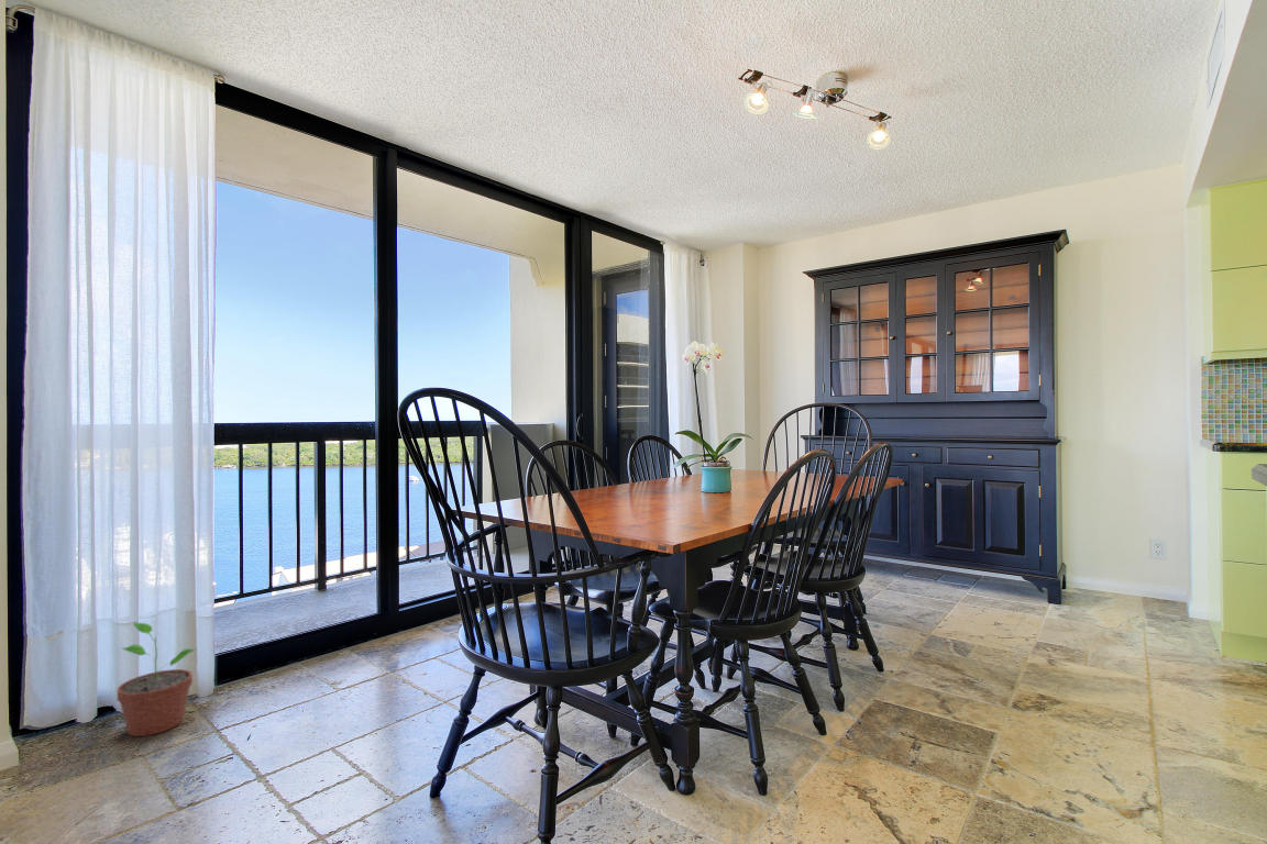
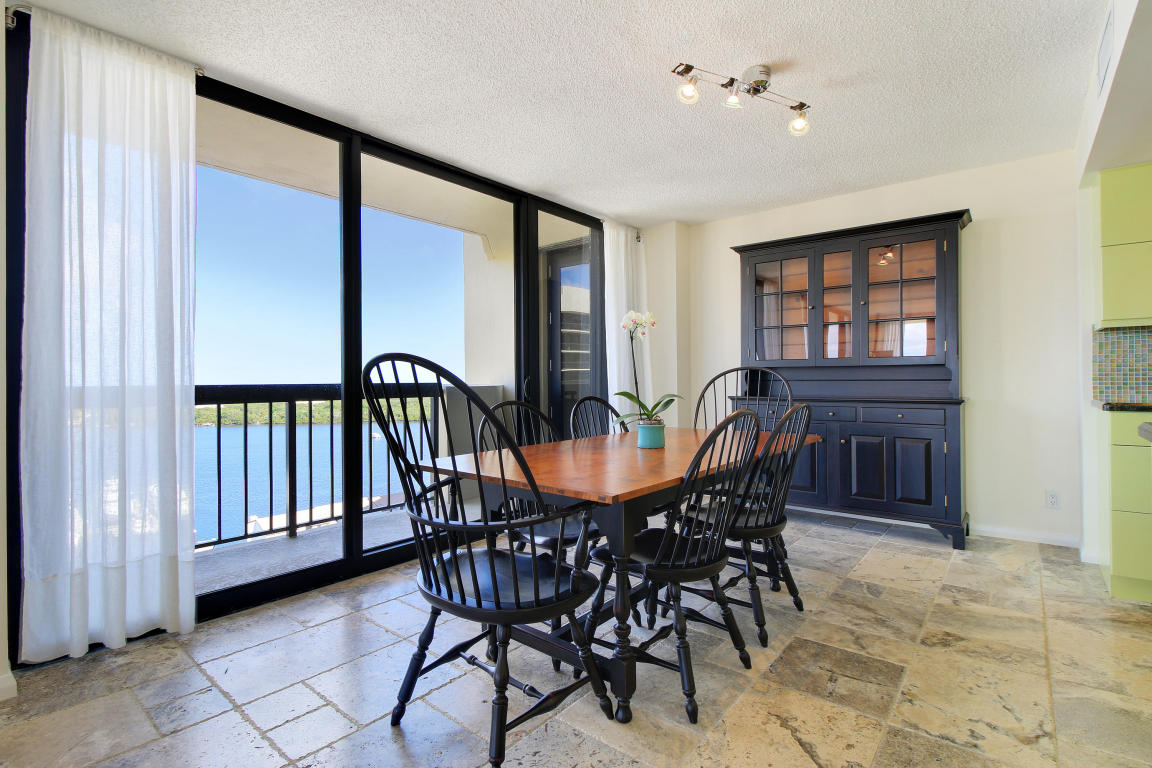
- potted plant (155, 674)
